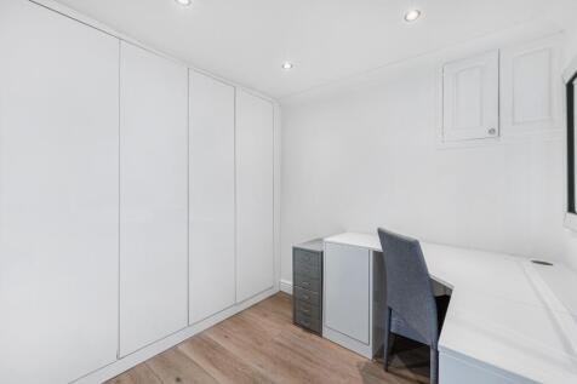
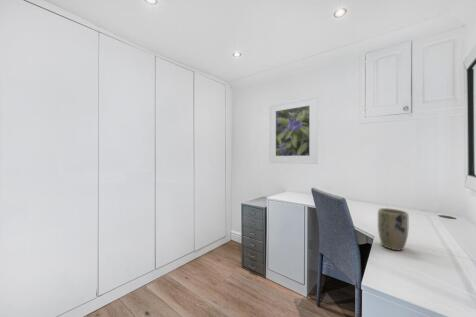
+ plant pot (392, 228)
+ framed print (291, 132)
